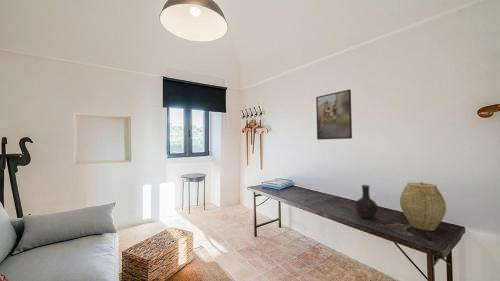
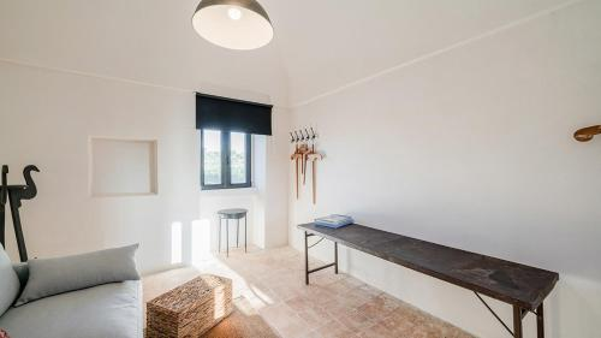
- woven basket (421, 204)
- vase (366, 201)
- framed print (332, 116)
